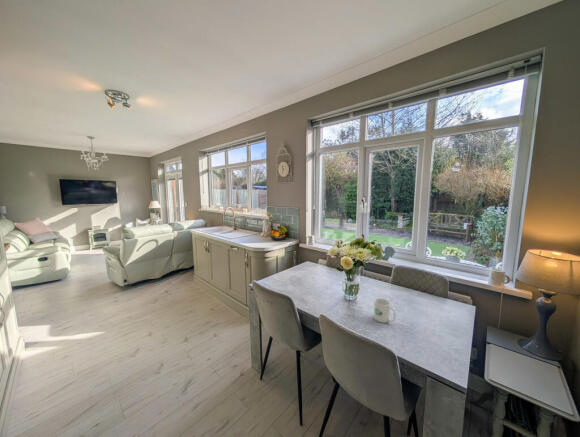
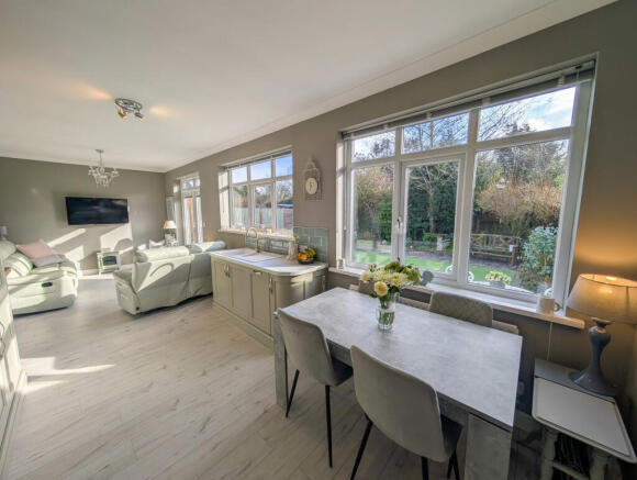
- mug (384, 311)
